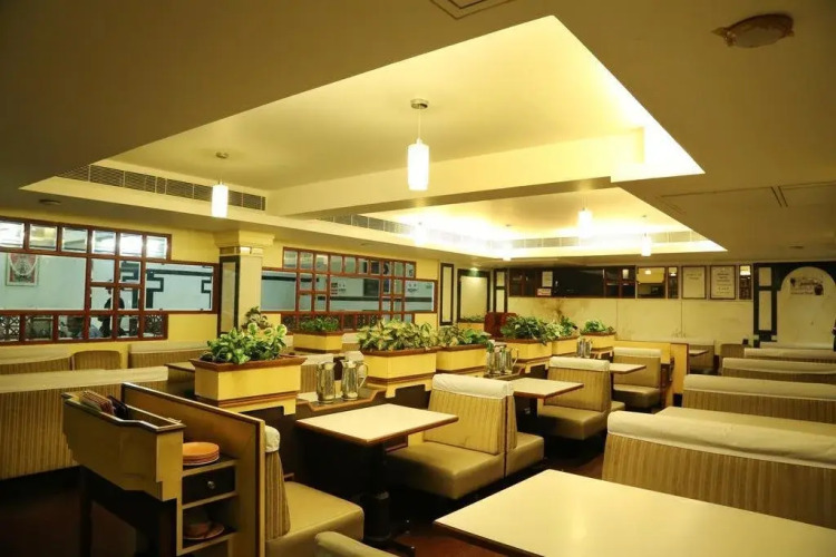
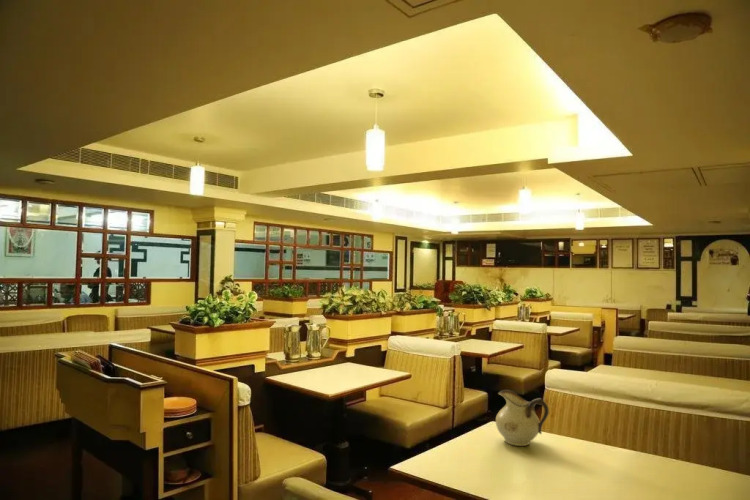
+ pitcher (518, 417)
